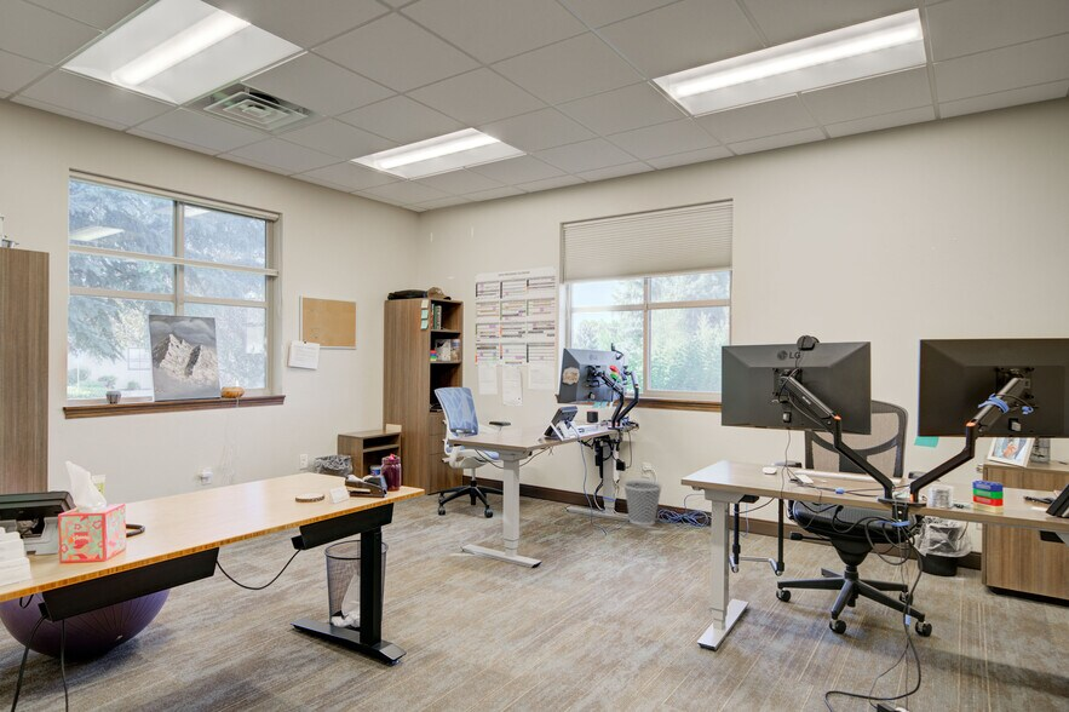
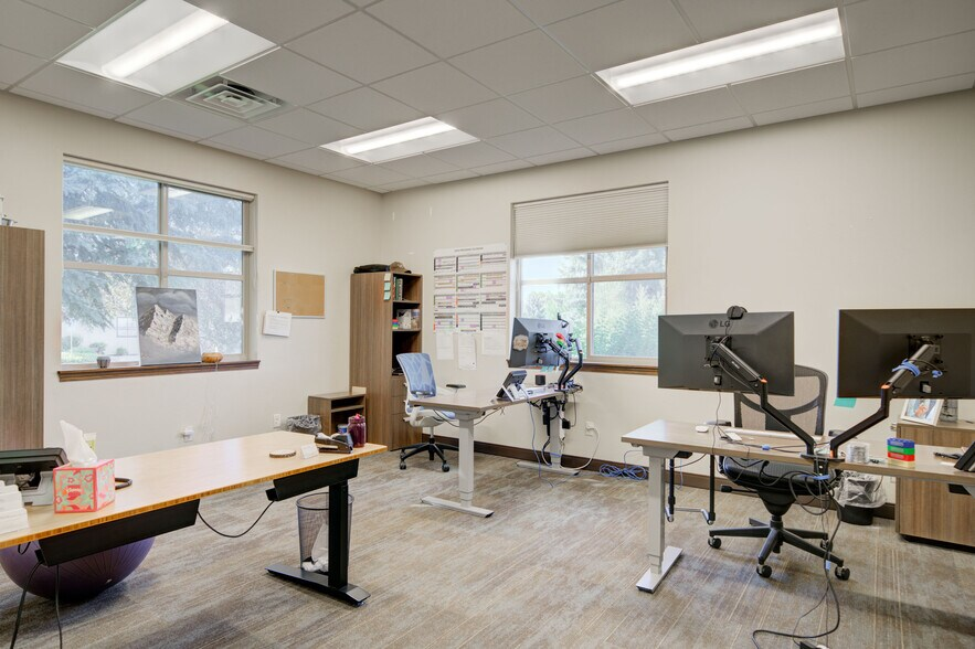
- wastebasket (642, 503)
